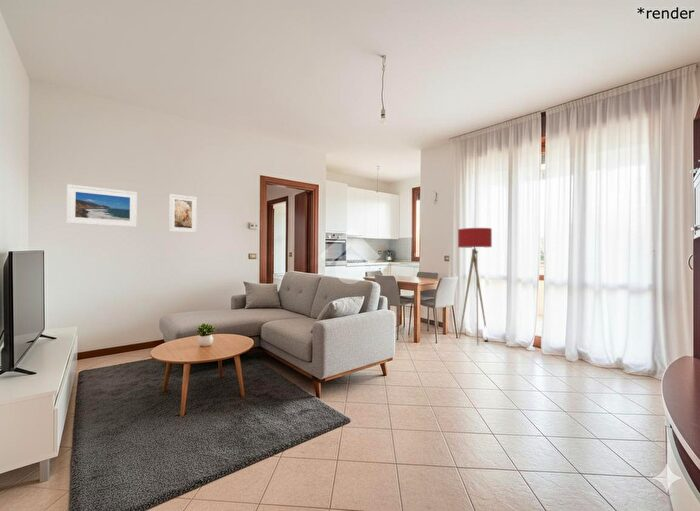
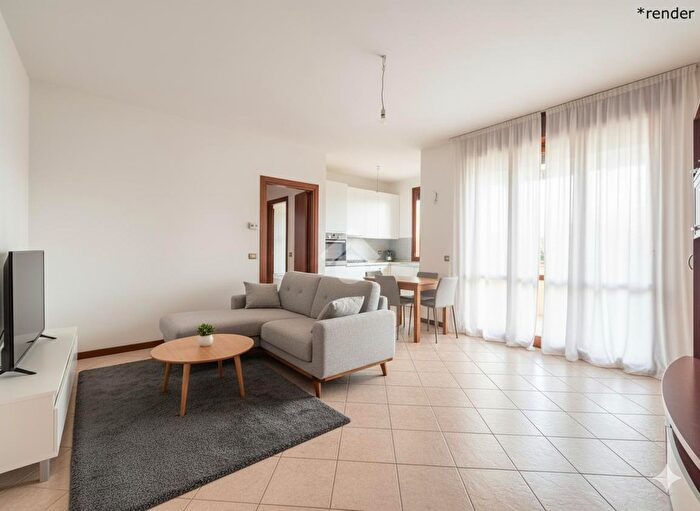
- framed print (103, 206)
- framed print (183, 214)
- floor lamp (476, 285)
